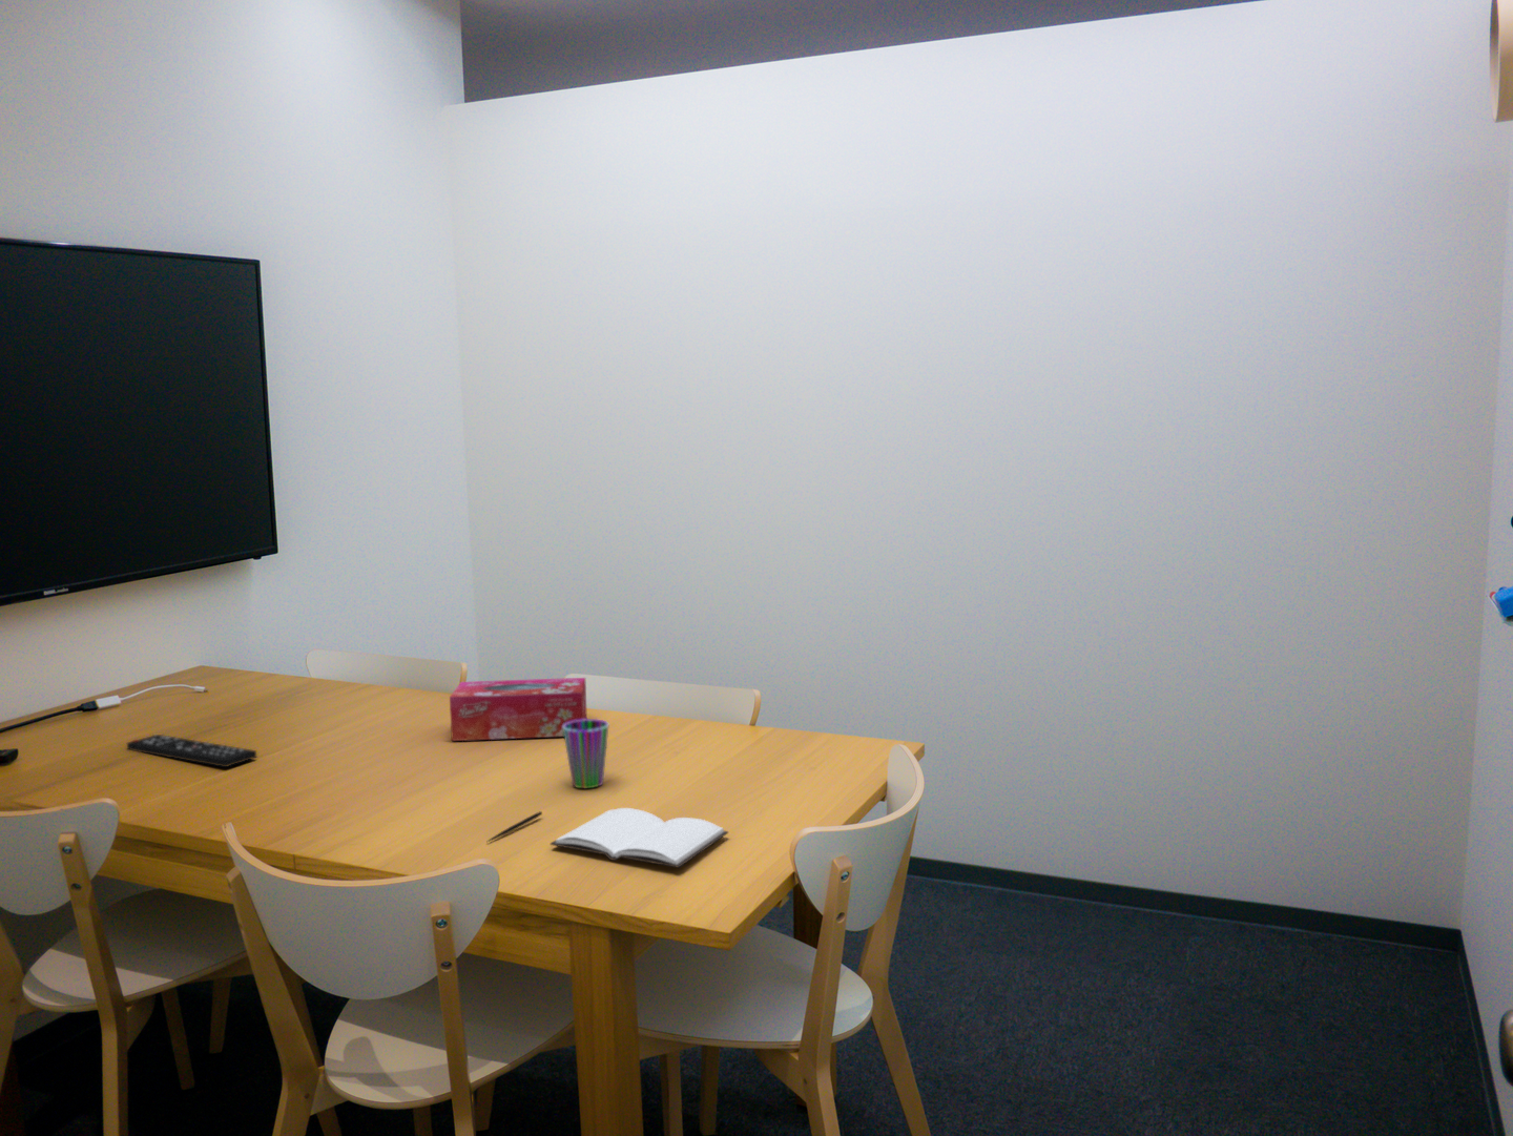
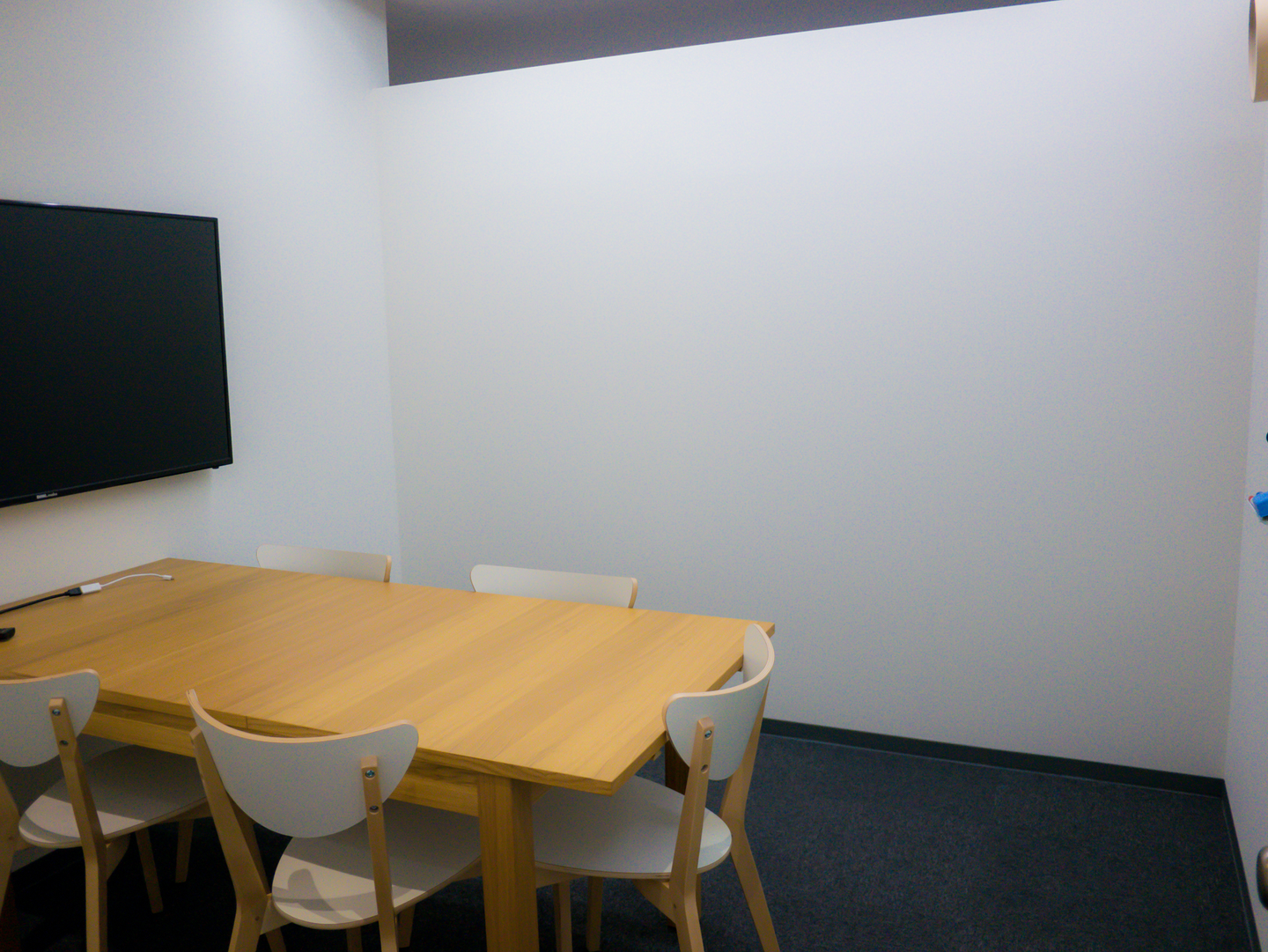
- pen (514, 826)
- cup (586, 753)
- tissue box (520, 708)
- book (640, 835)
- remote control (190, 748)
